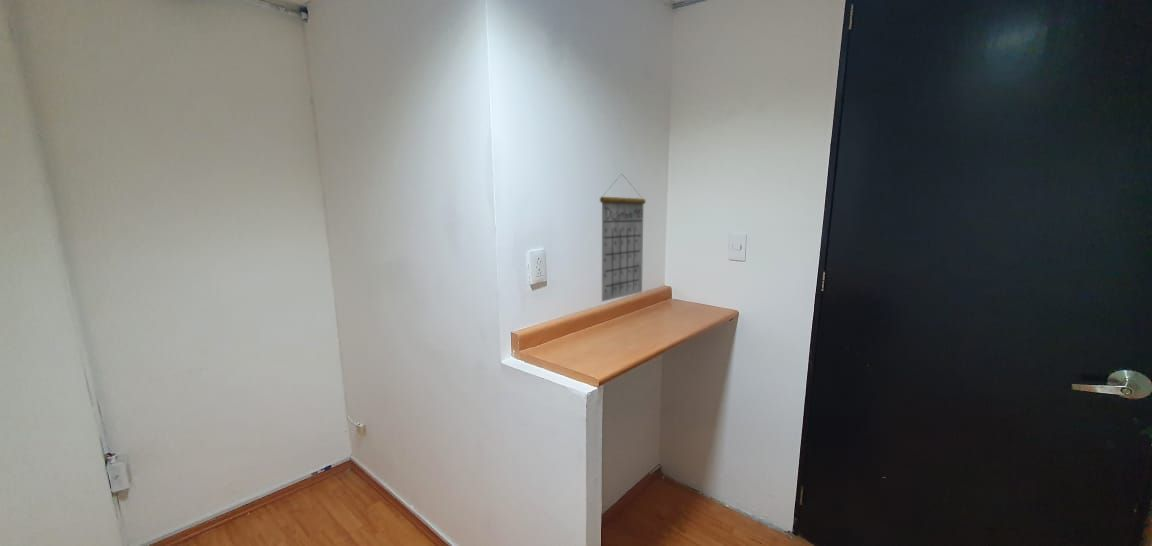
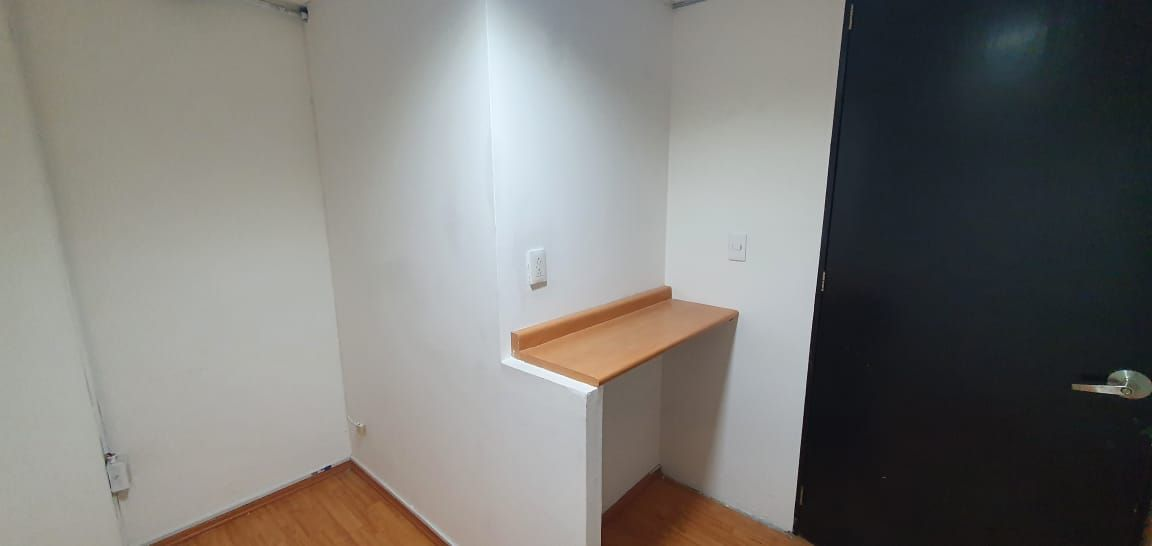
- calendar (623, 236)
